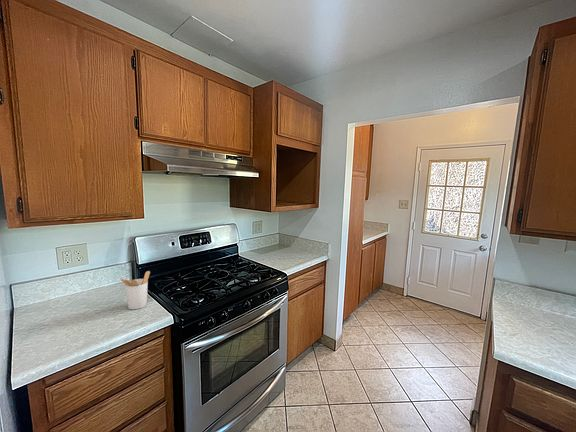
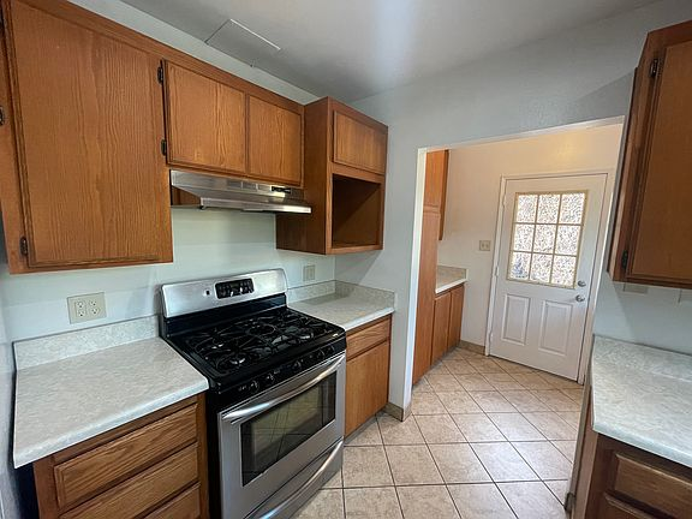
- utensil holder (134, 290)
